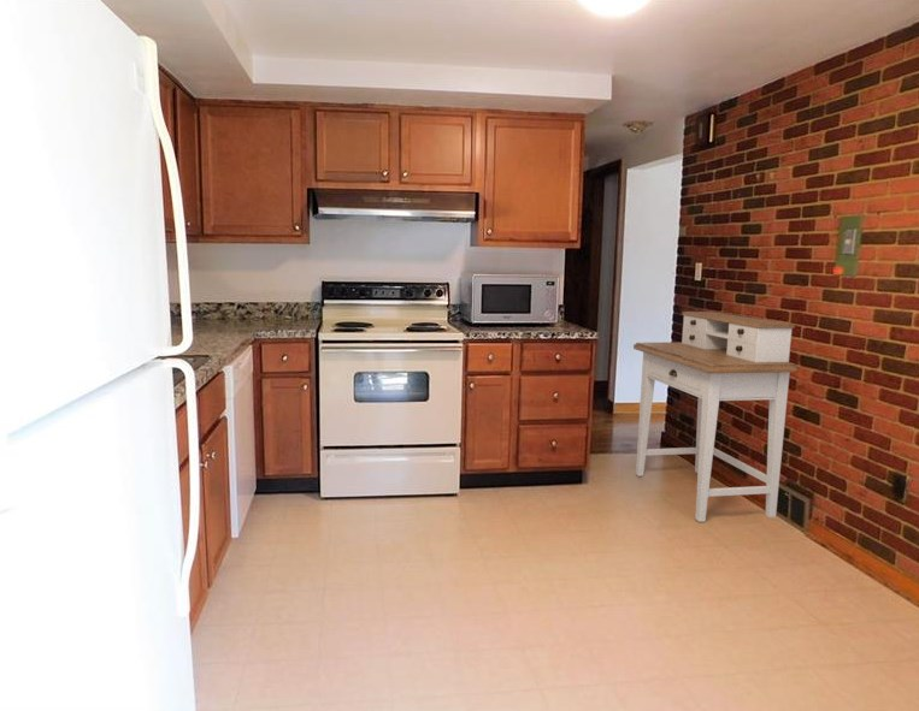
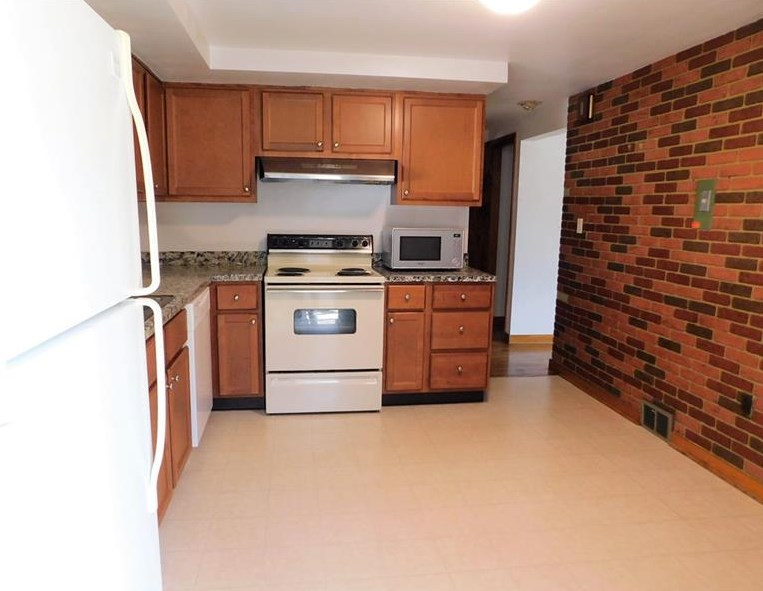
- desk (703, 407)
